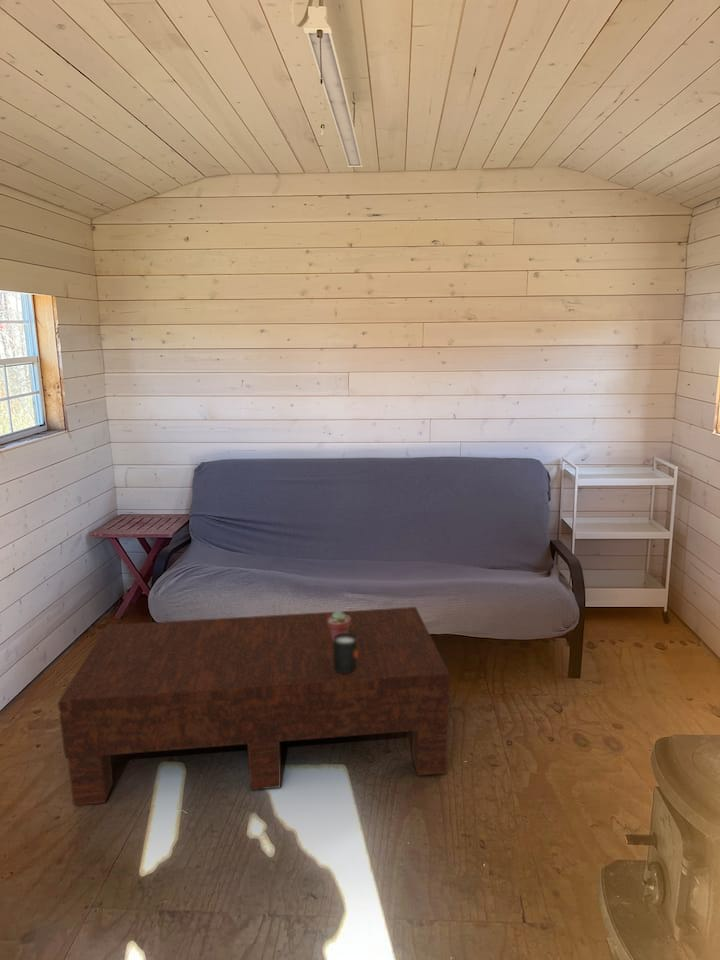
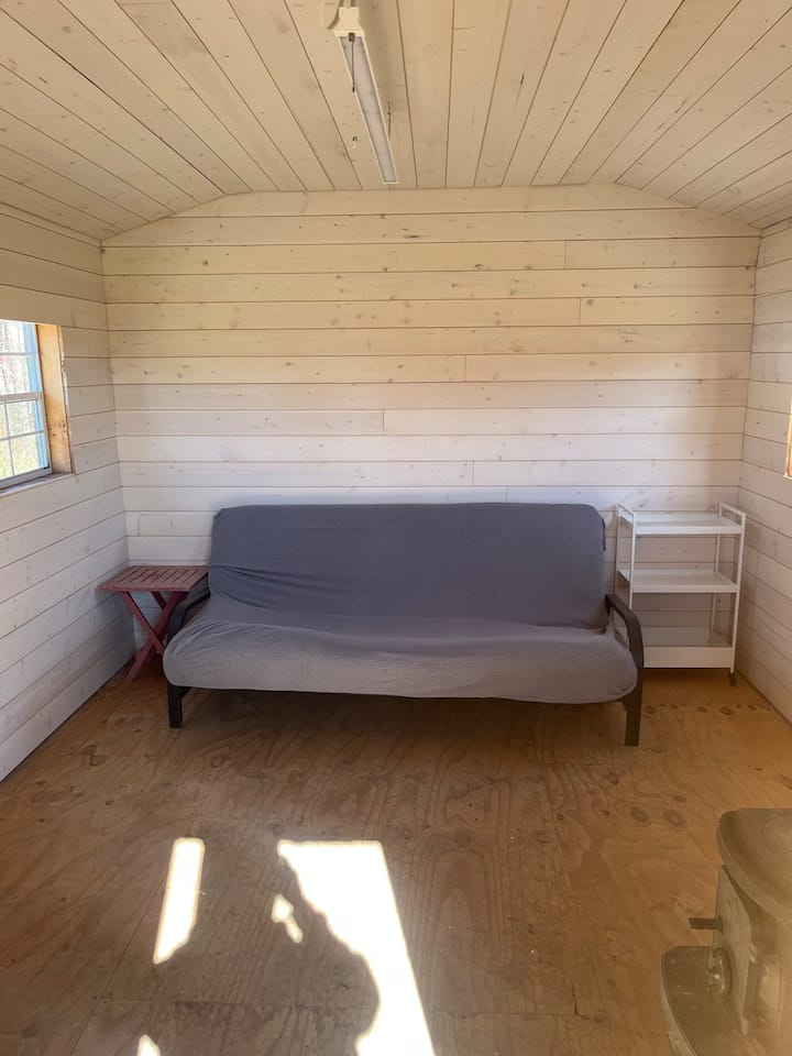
- coffee table (265, 694)
- potted succulent (339, 624)
- mug (344, 650)
